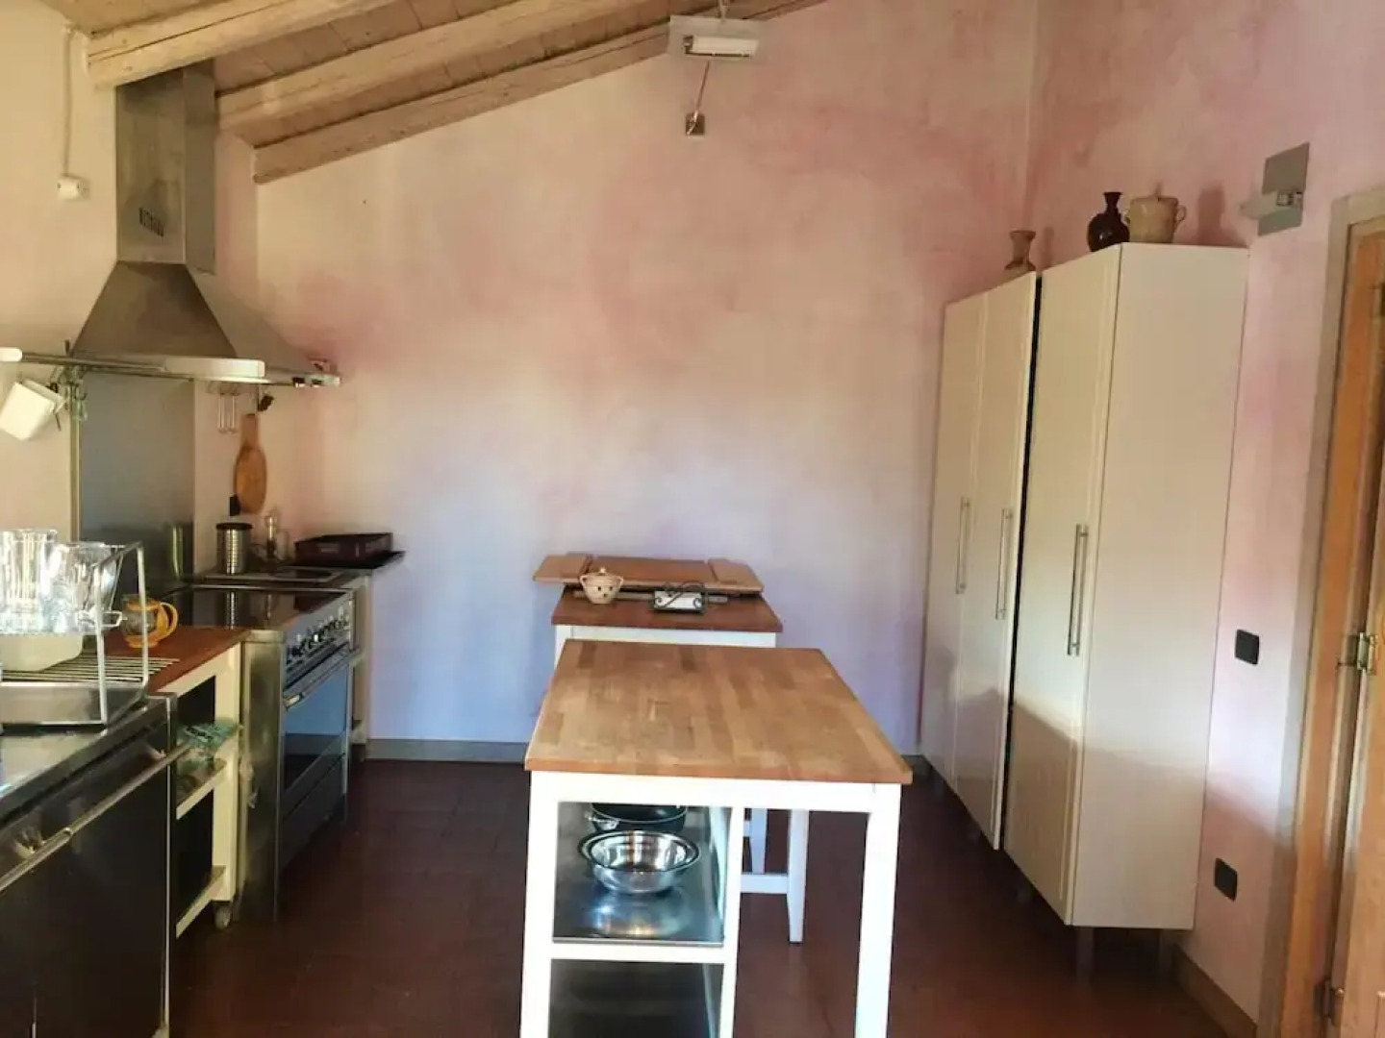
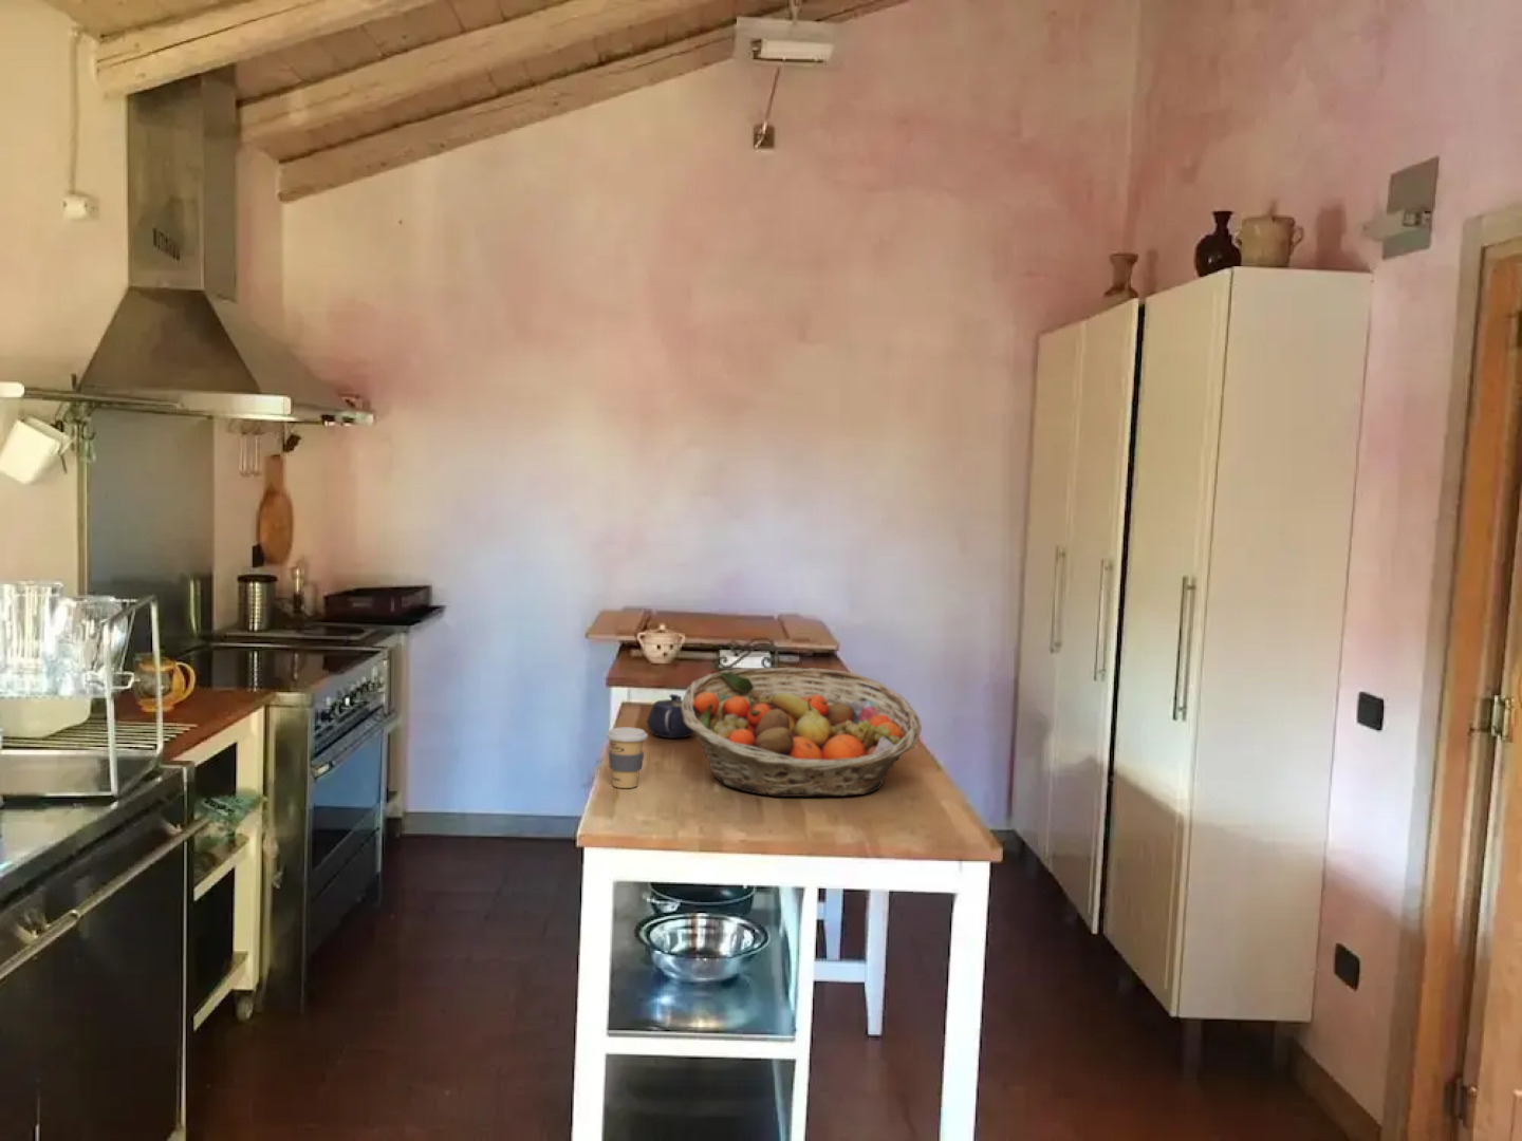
+ teapot (674, 714)
+ fruit basket (799, 729)
+ coffee cup (626, 757)
